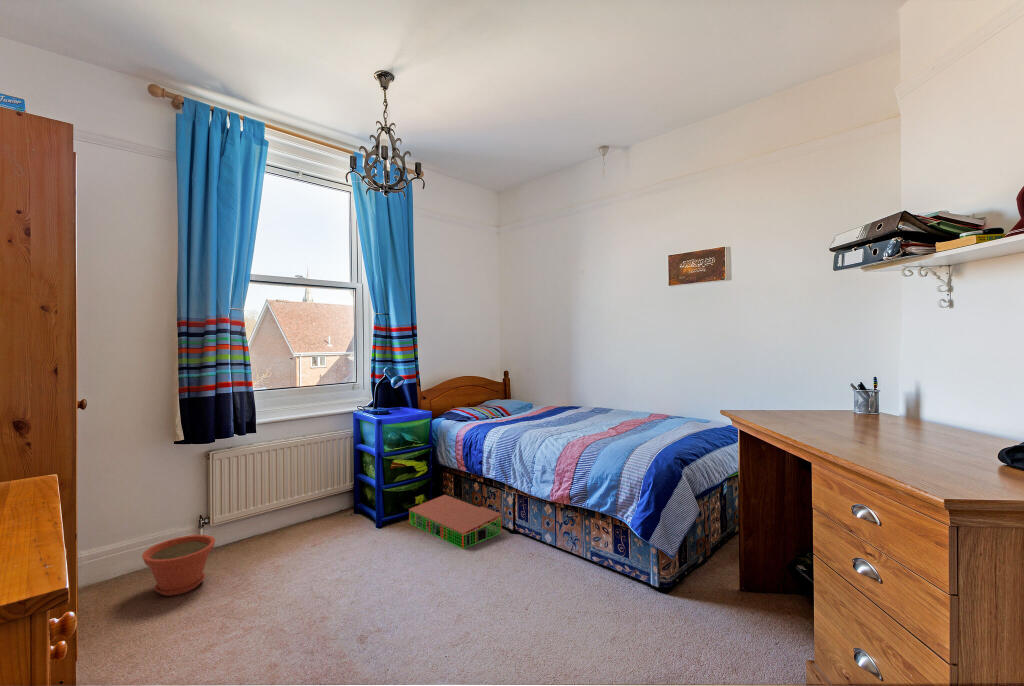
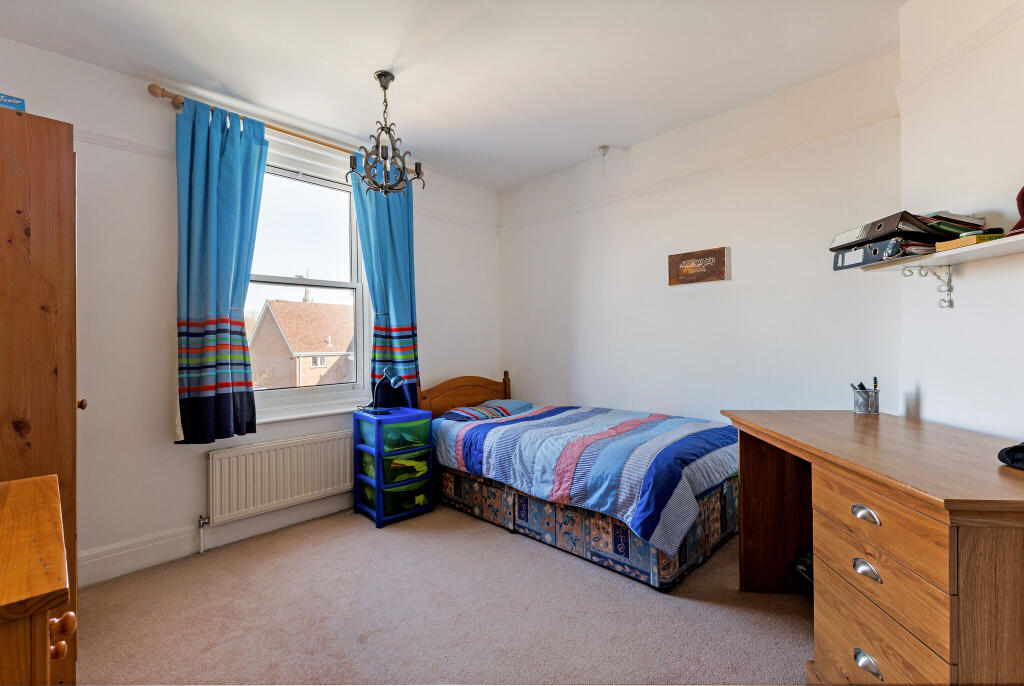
- plant pot (180, 567)
- storage bin (454, 518)
